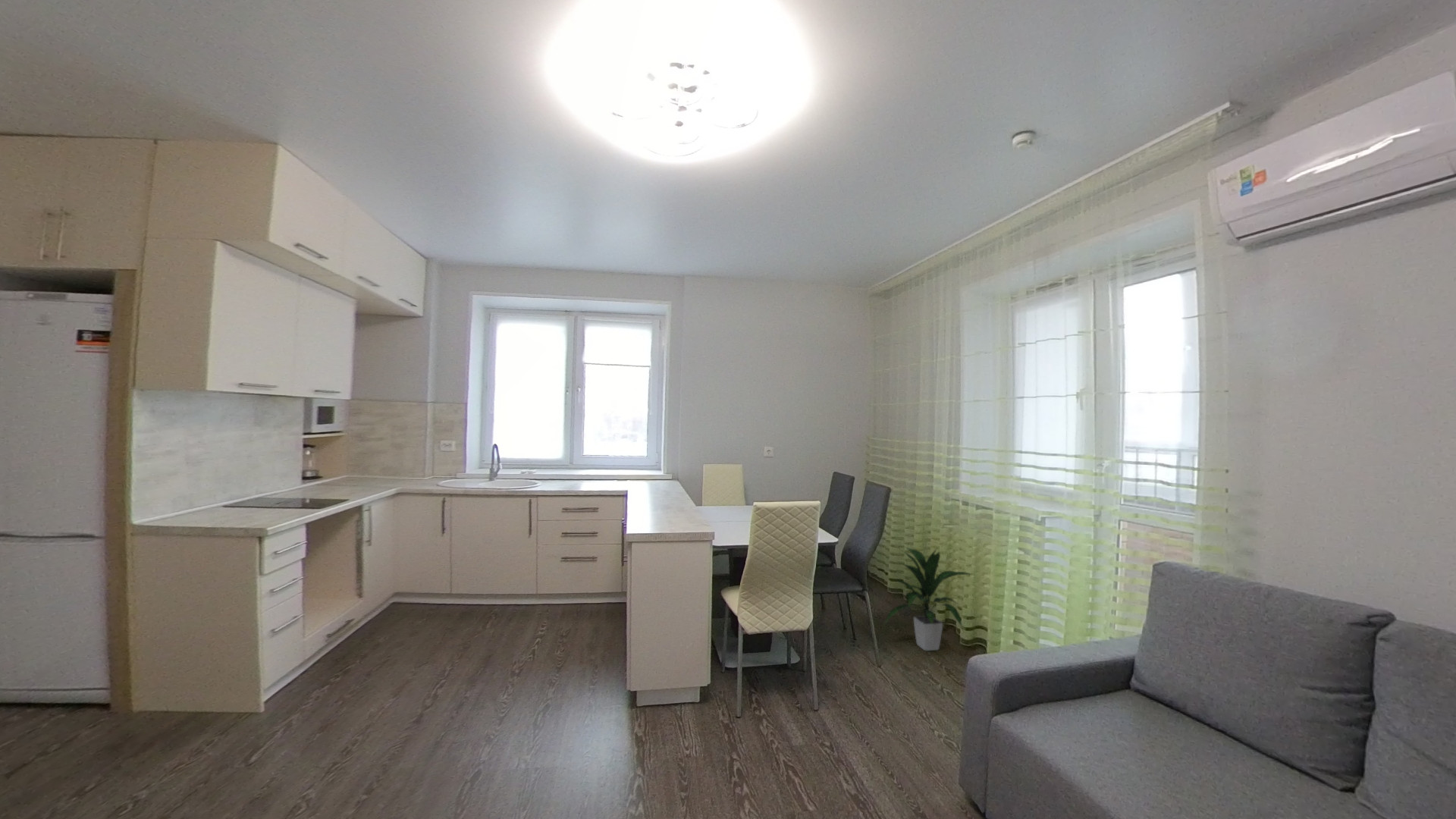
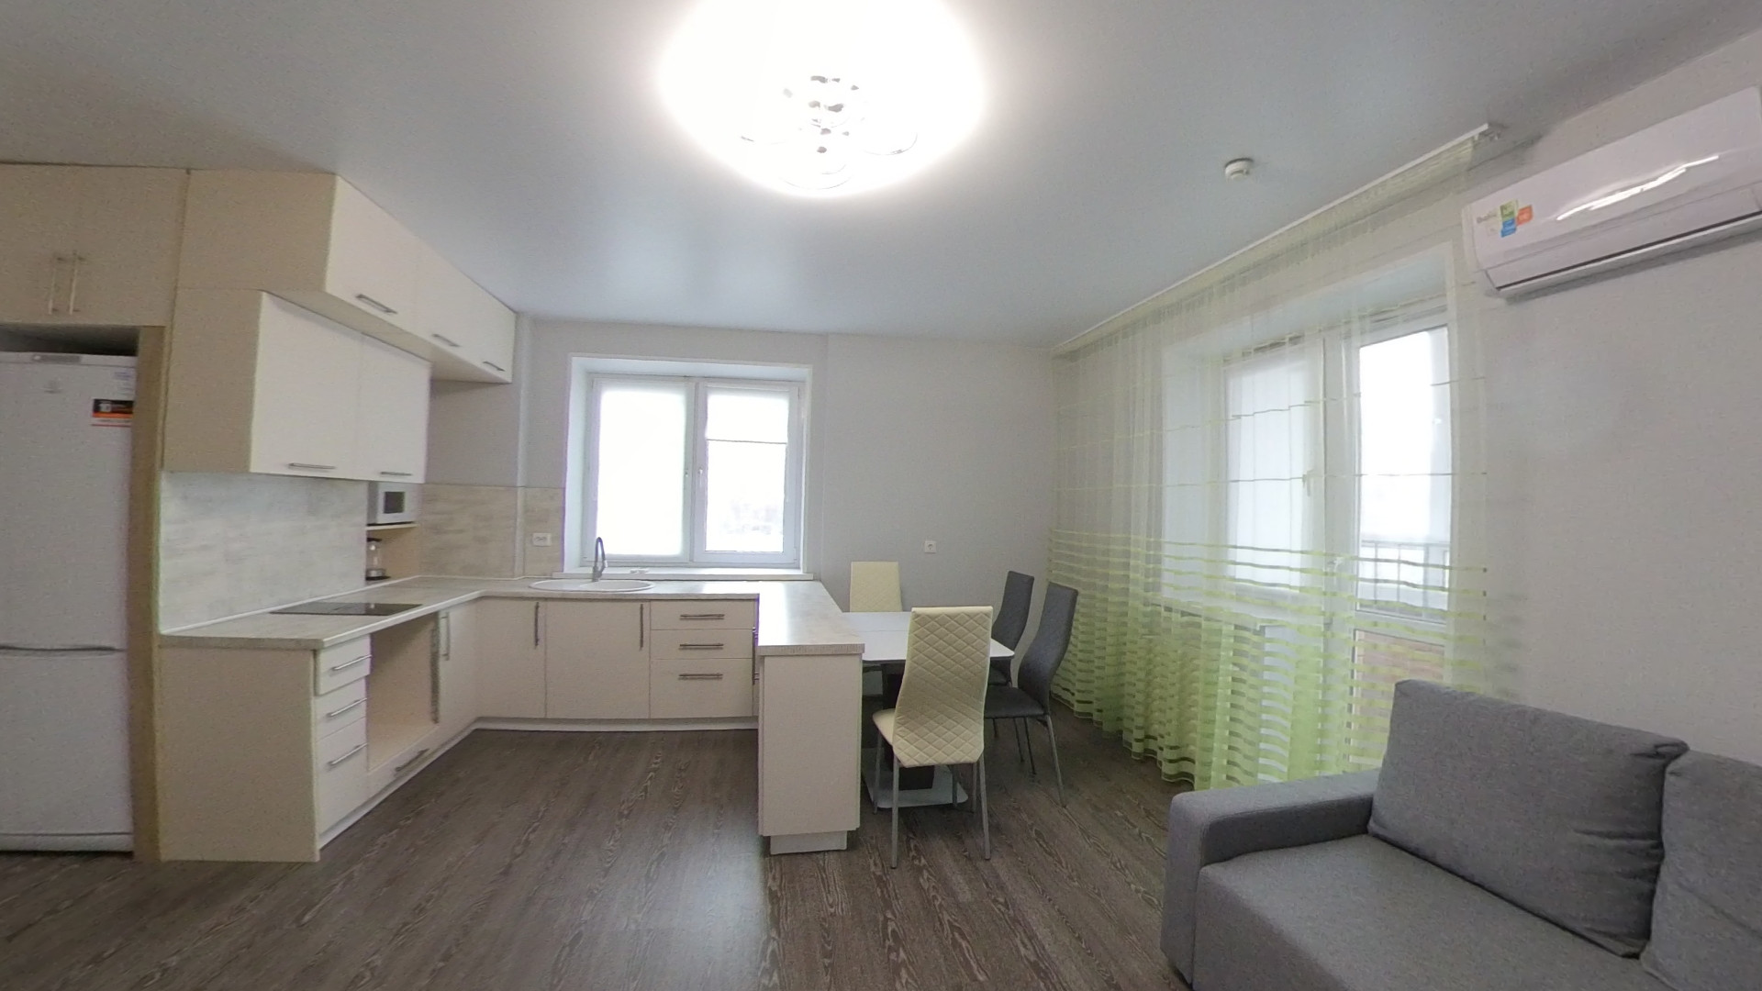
- indoor plant (924, 595)
